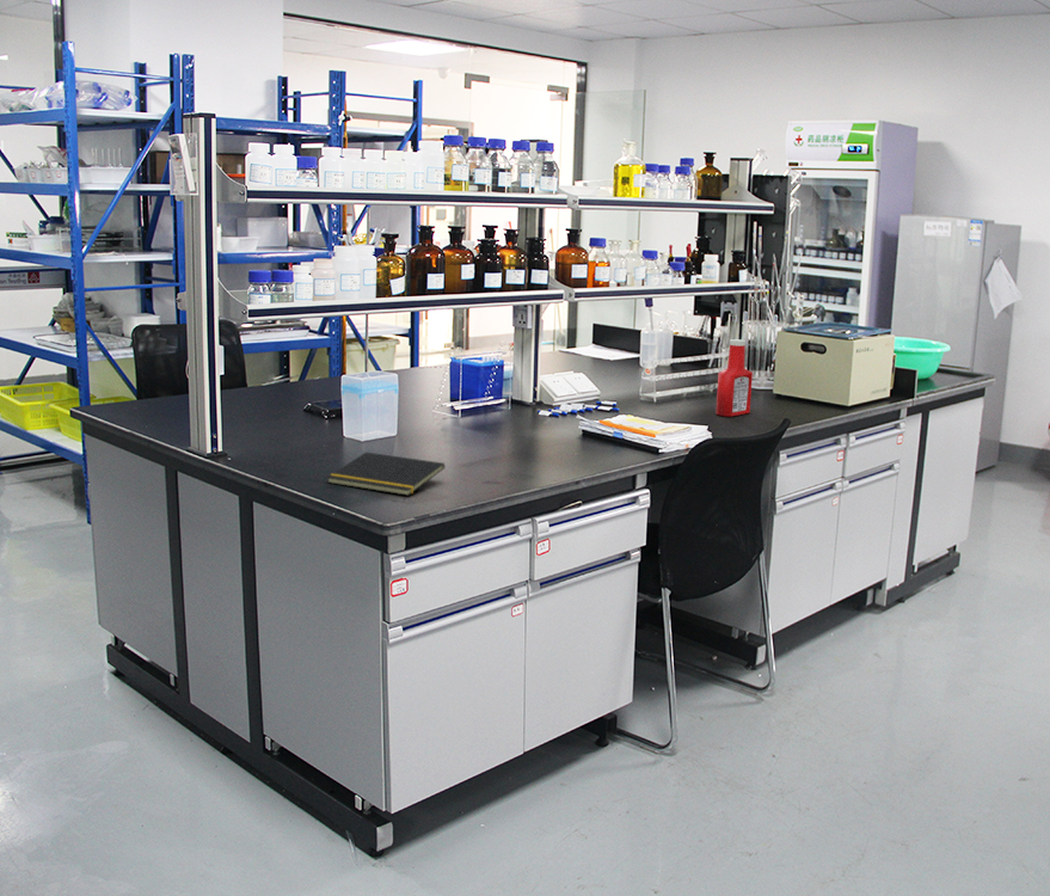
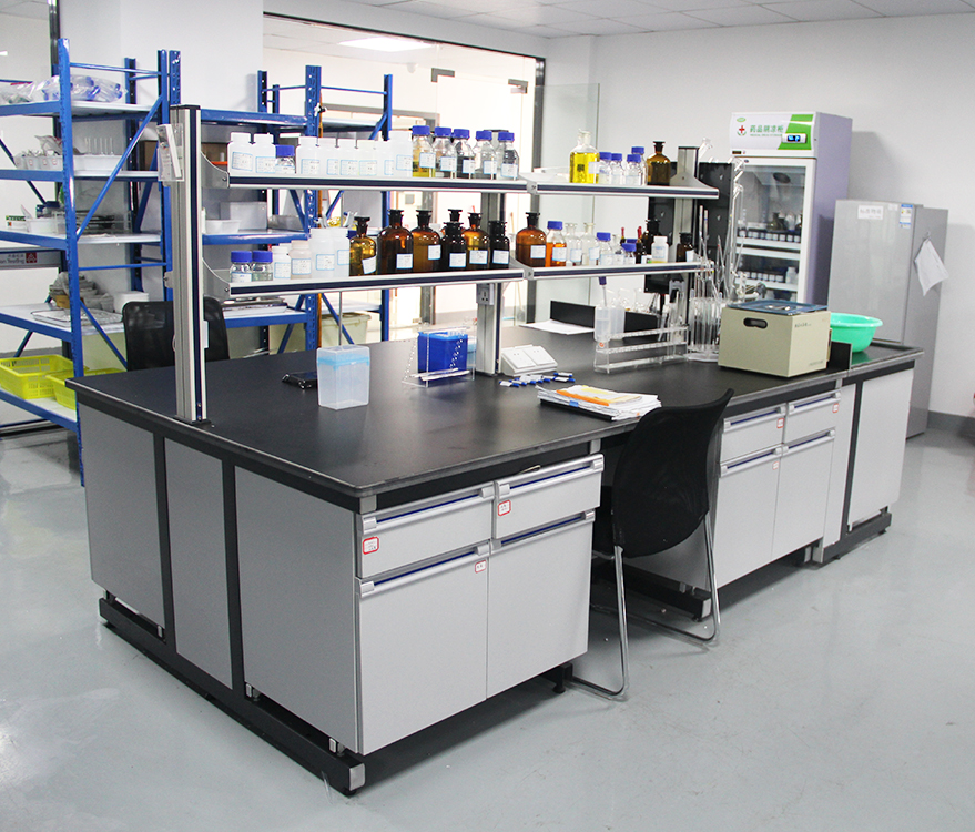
- soap bottle (735, 376)
- notepad (386, 472)
